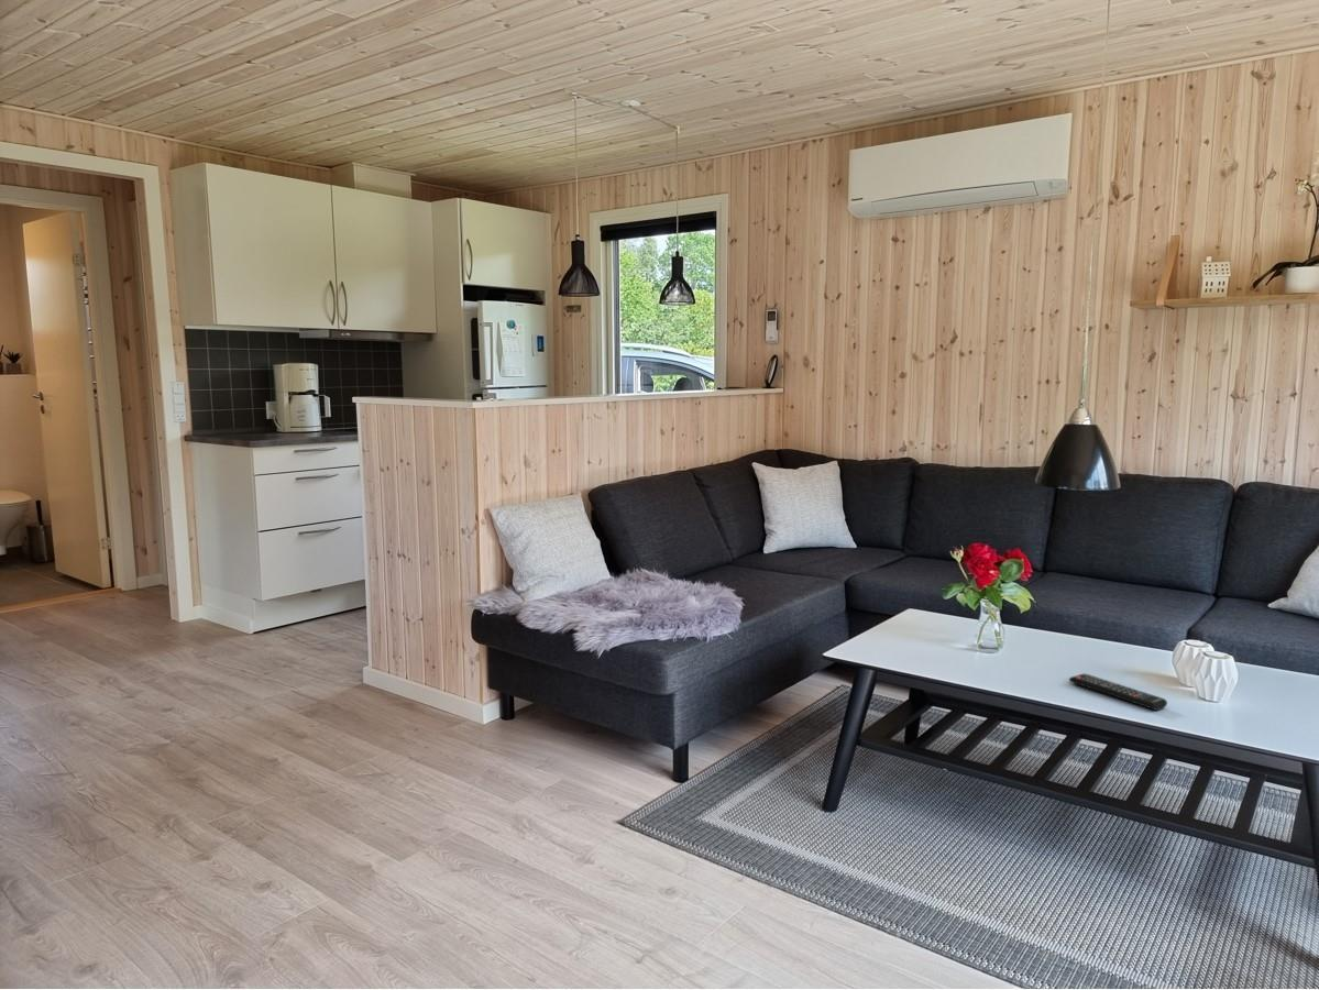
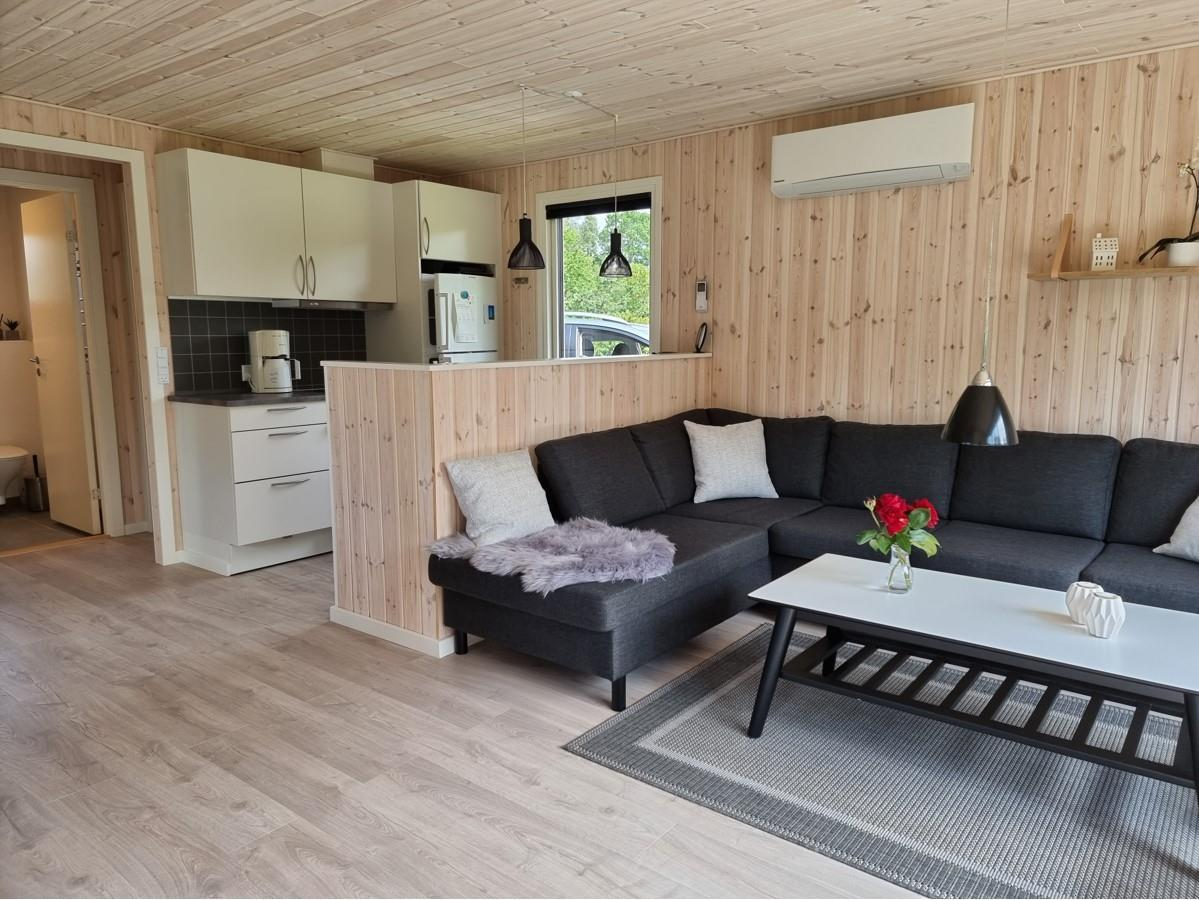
- remote control (1115, 691)
